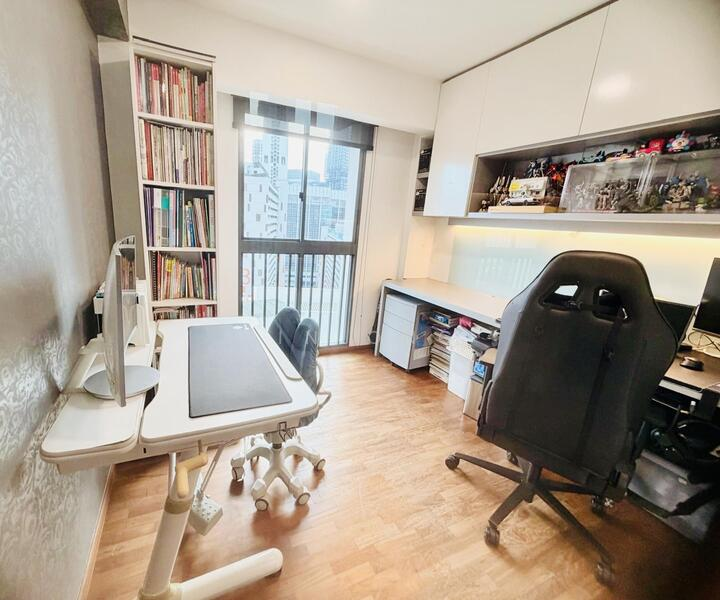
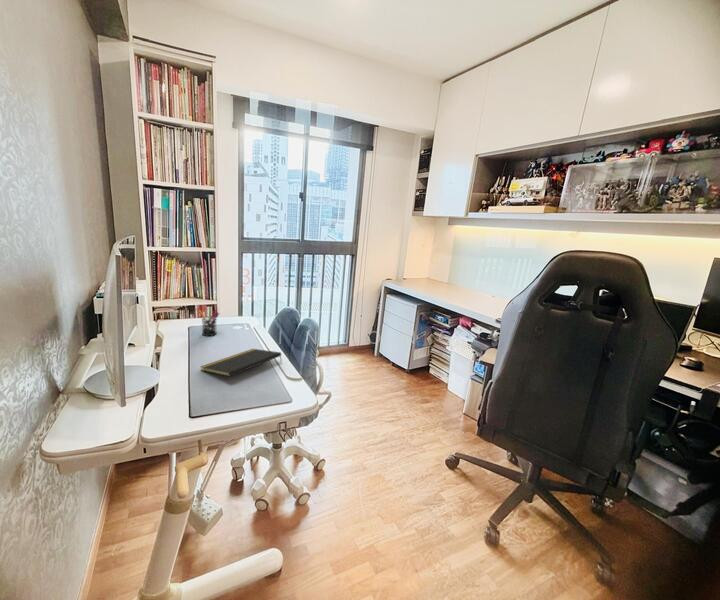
+ pen holder (210, 320)
+ notepad (242, 361)
